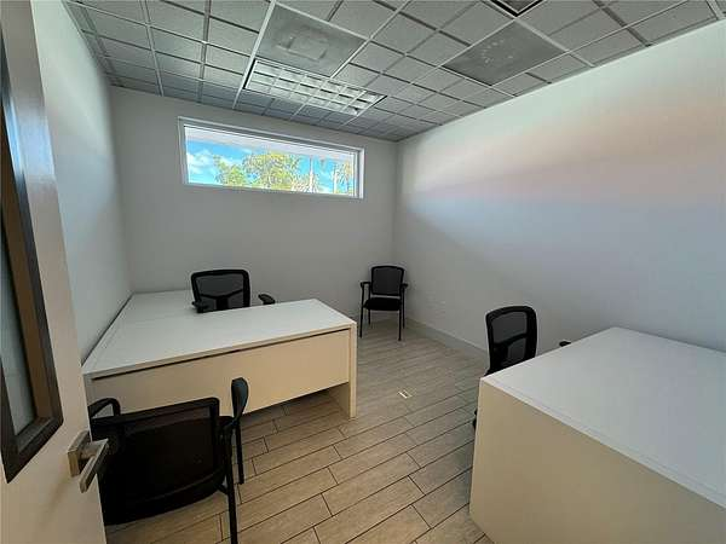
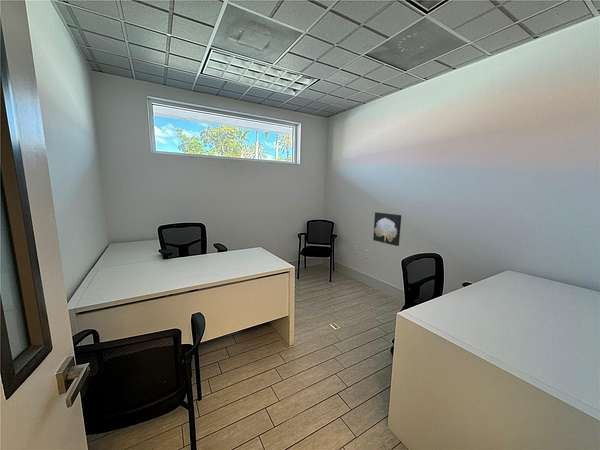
+ wall art (386, 228)
